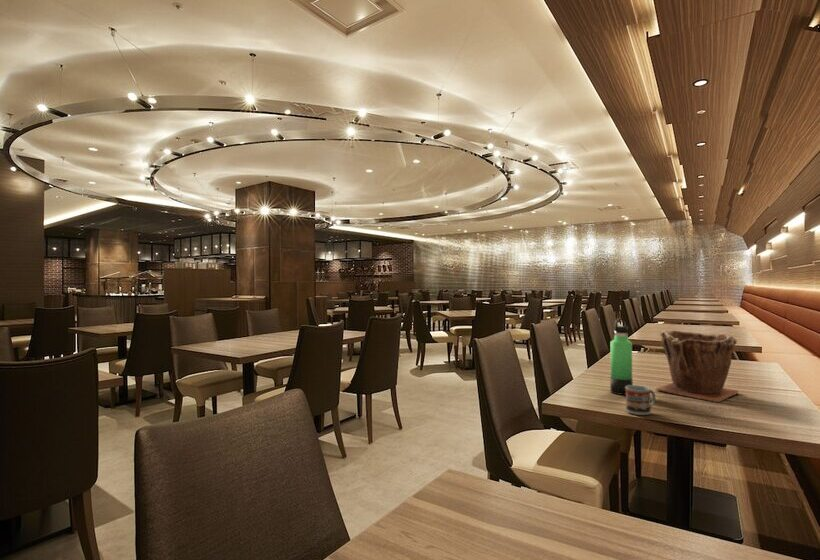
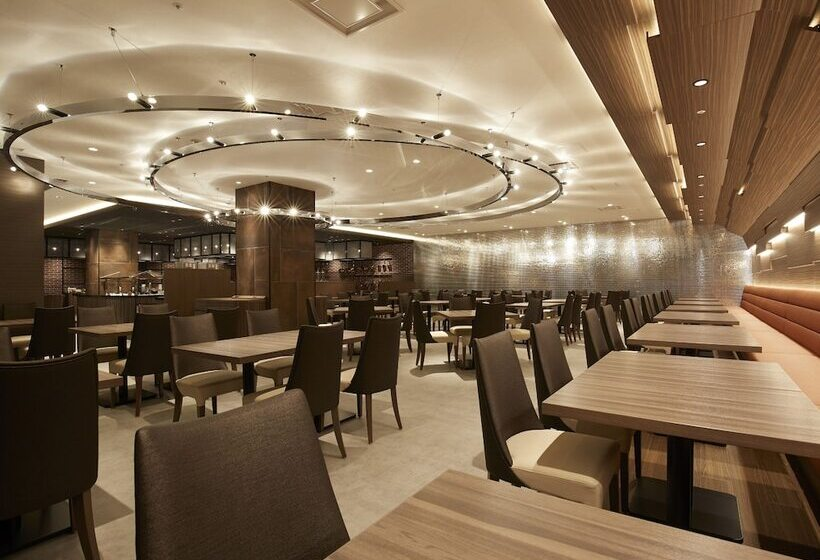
- plant pot (696, 362)
- cup (641, 399)
- thermos bottle (621, 355)
